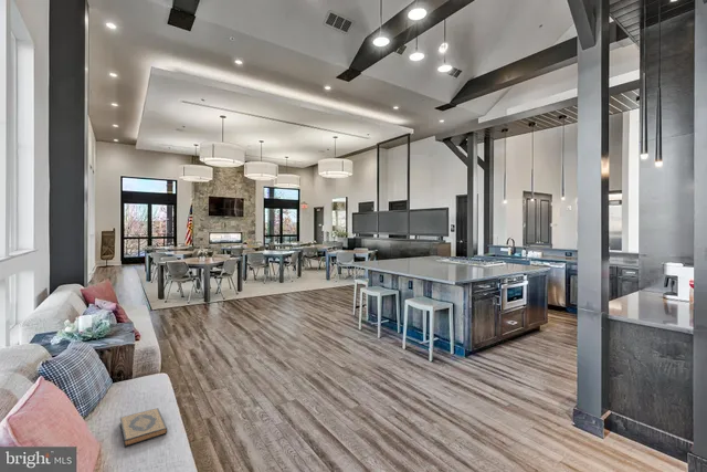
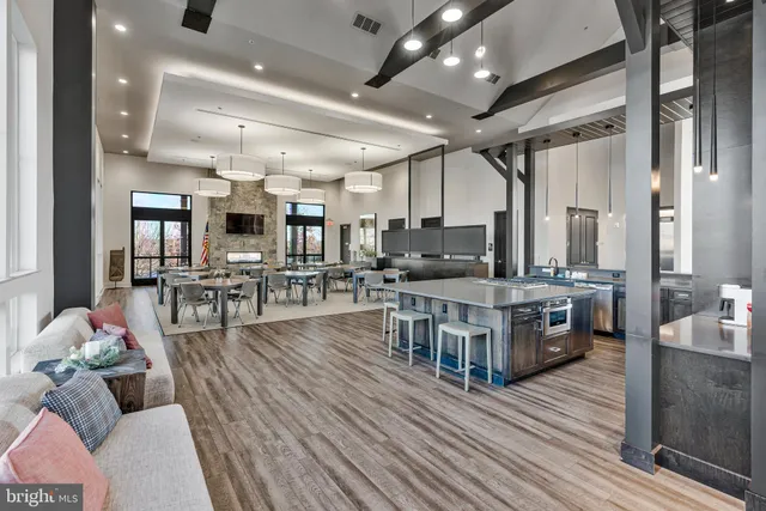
- hardback book (143, 424)
